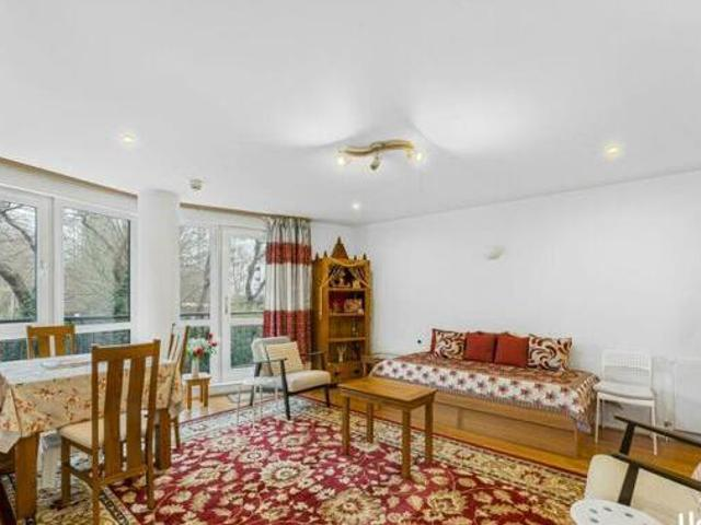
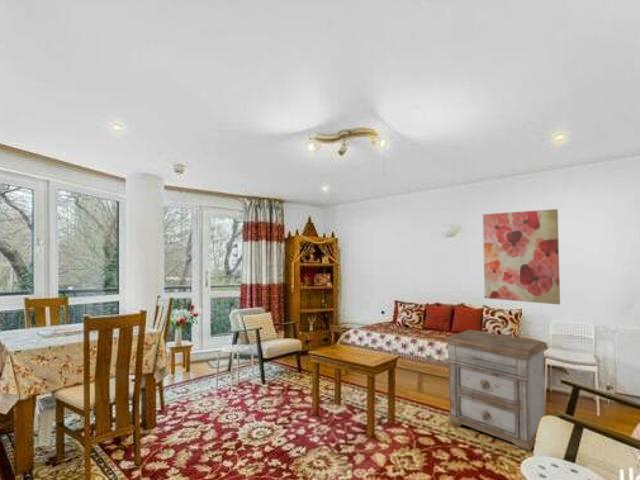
+ nightstand (495, 383)
+ wall art (519, 256)
